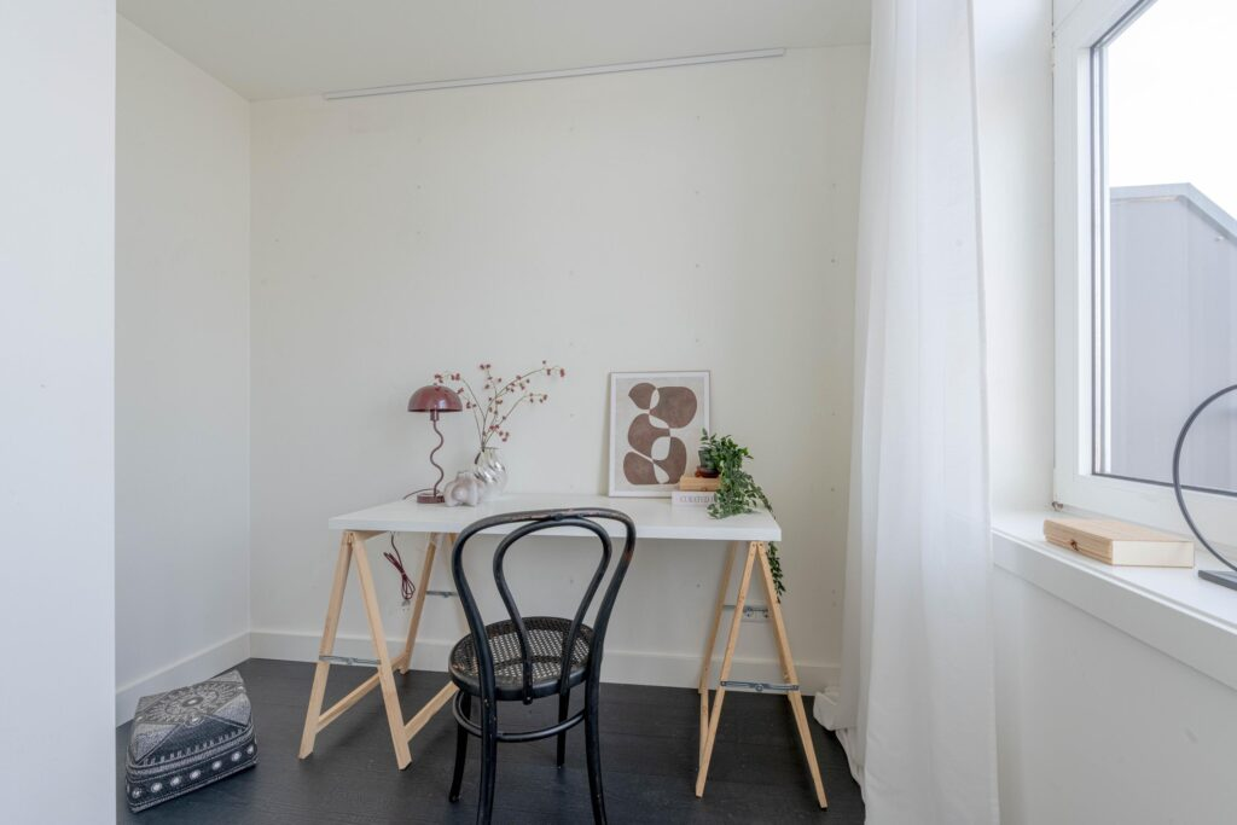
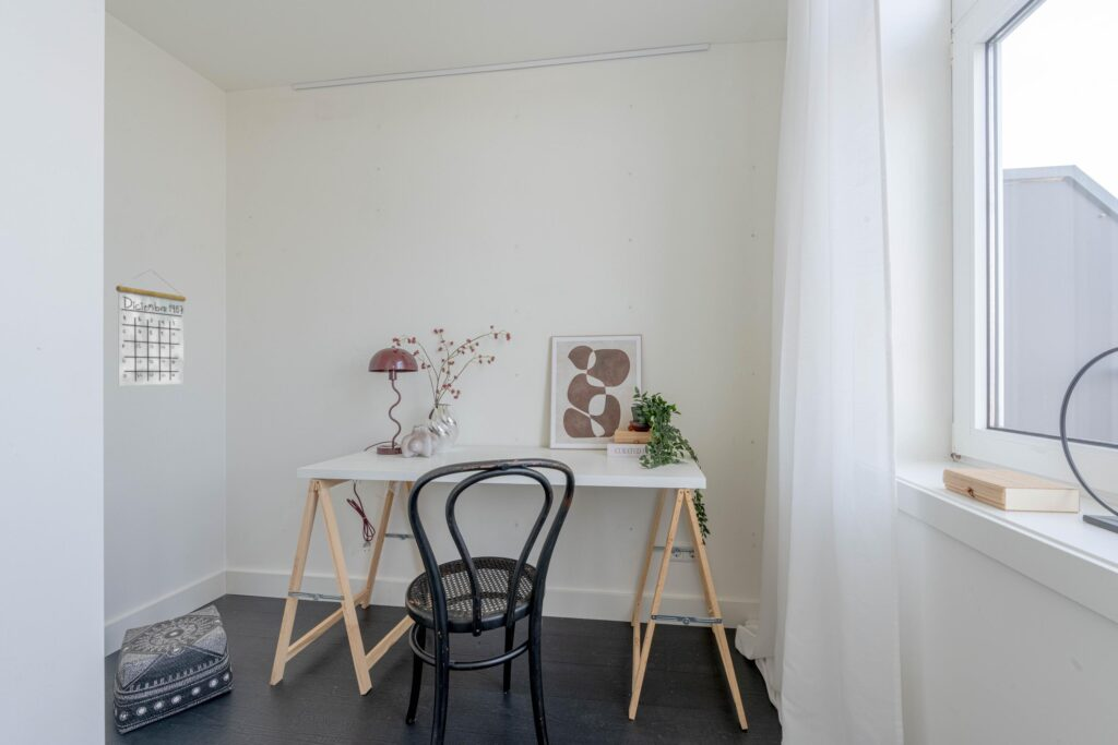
+ calendar (153, 326)
